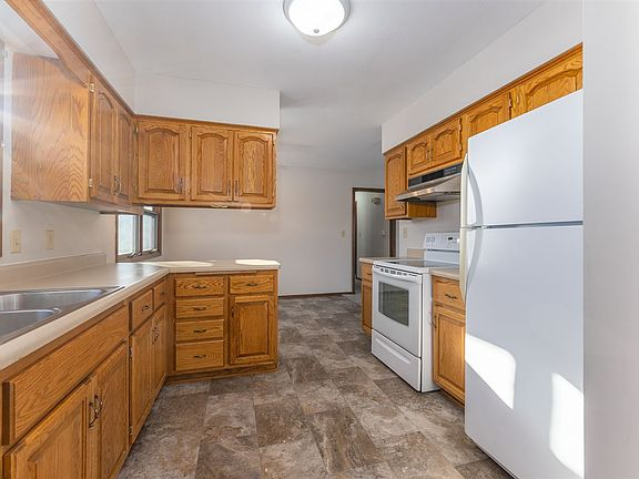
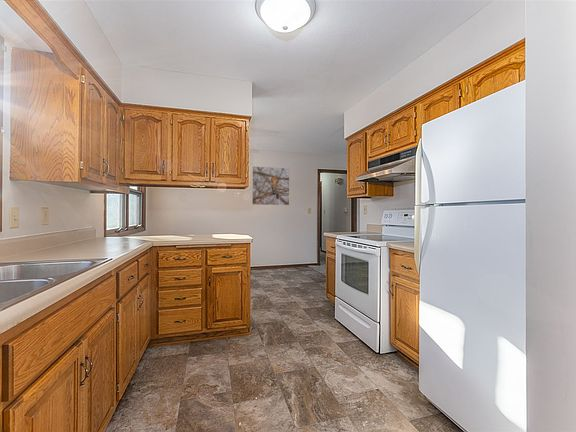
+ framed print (271, 186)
